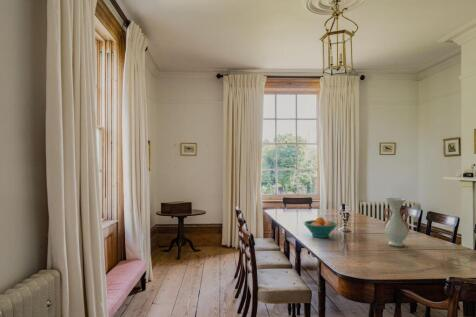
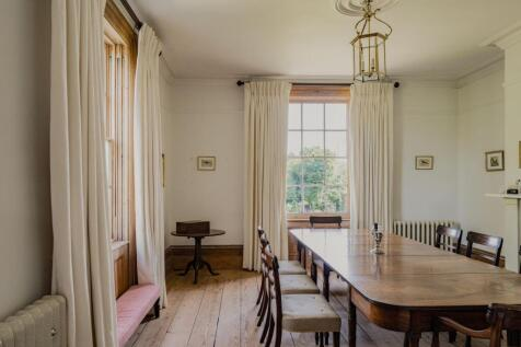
- fruit bowl (320, 226)
- vase (396, 221)
